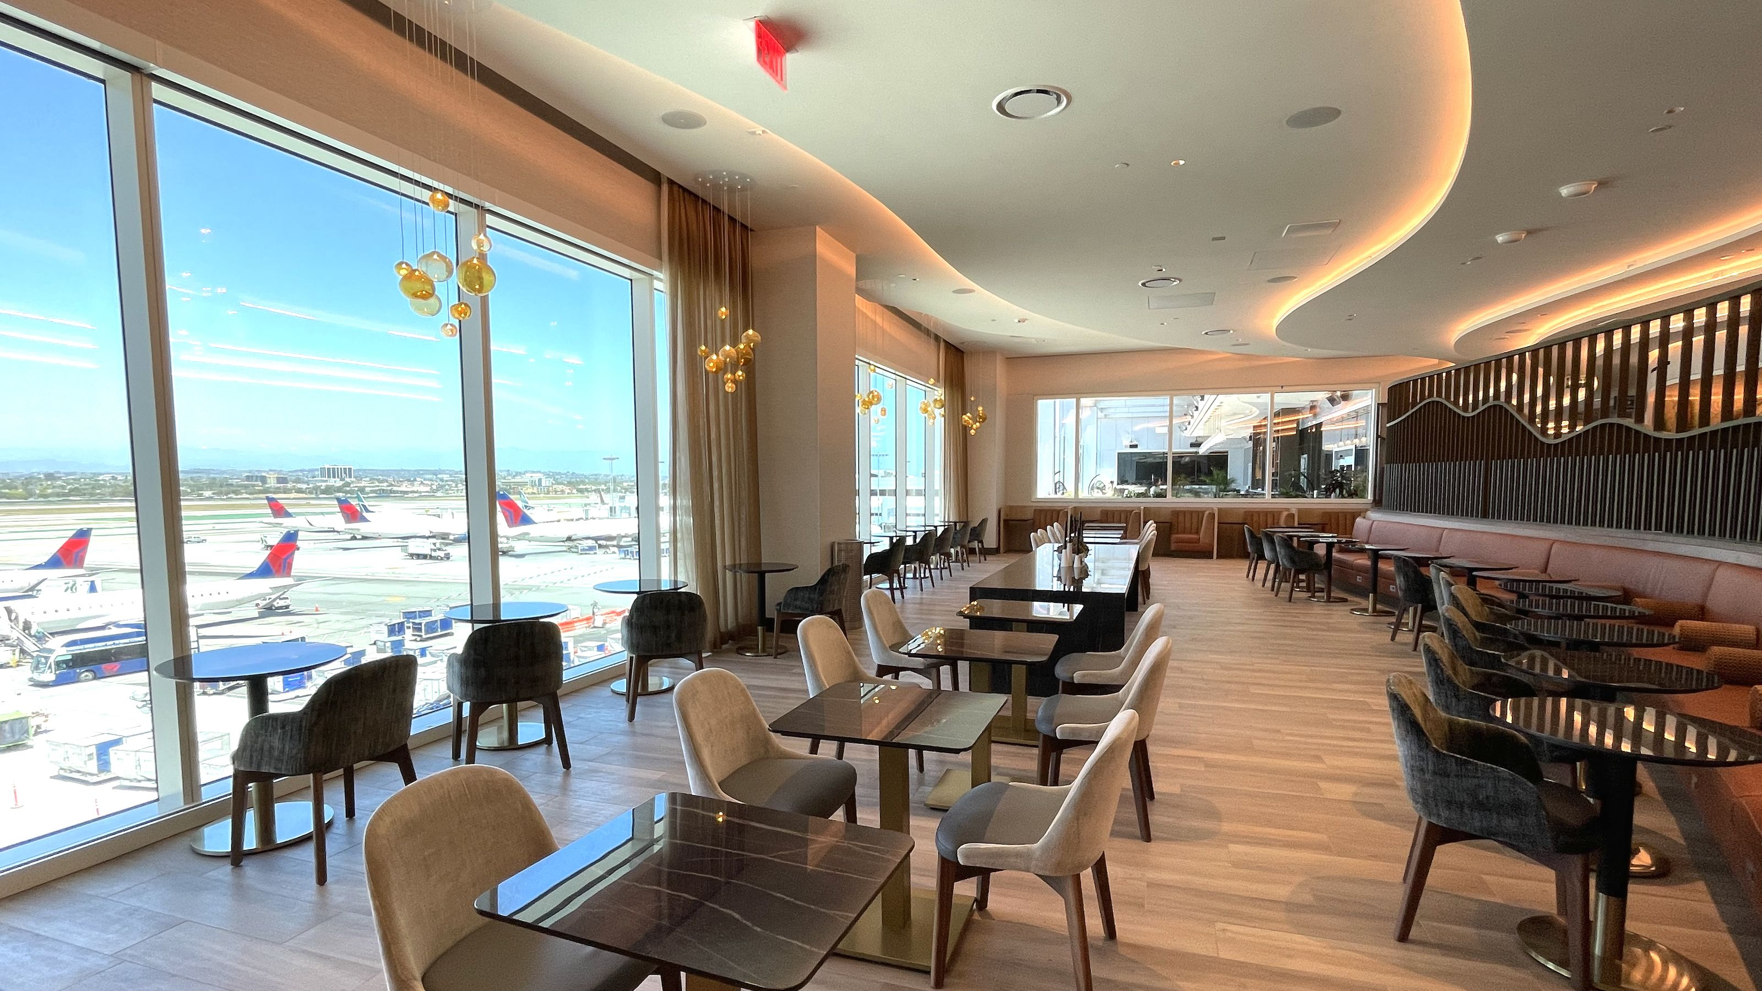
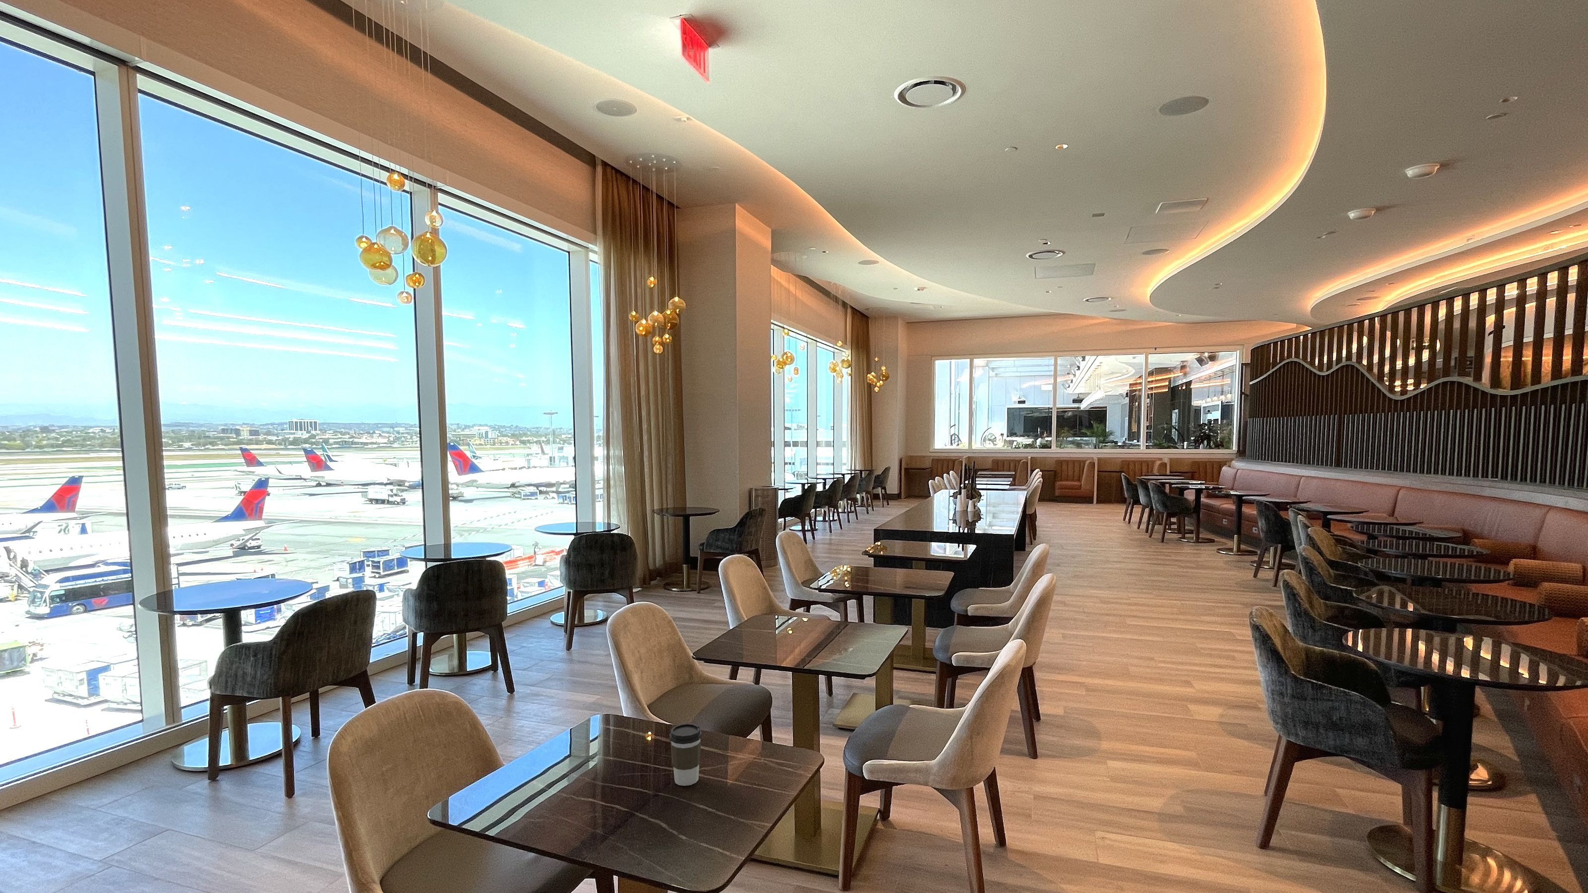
+ coffee cup (686, 755)
